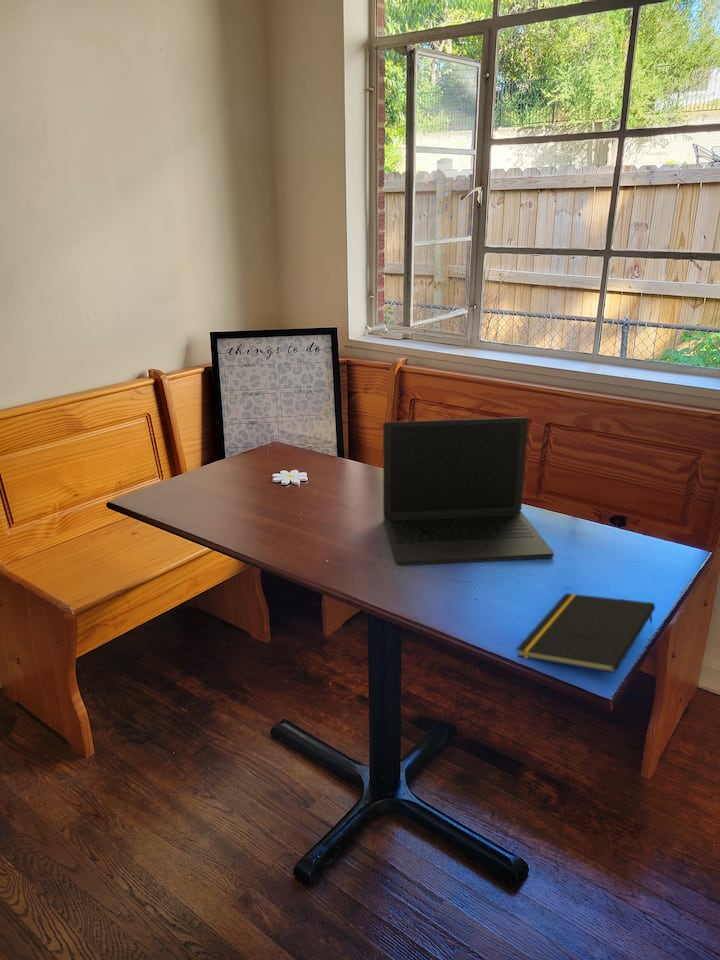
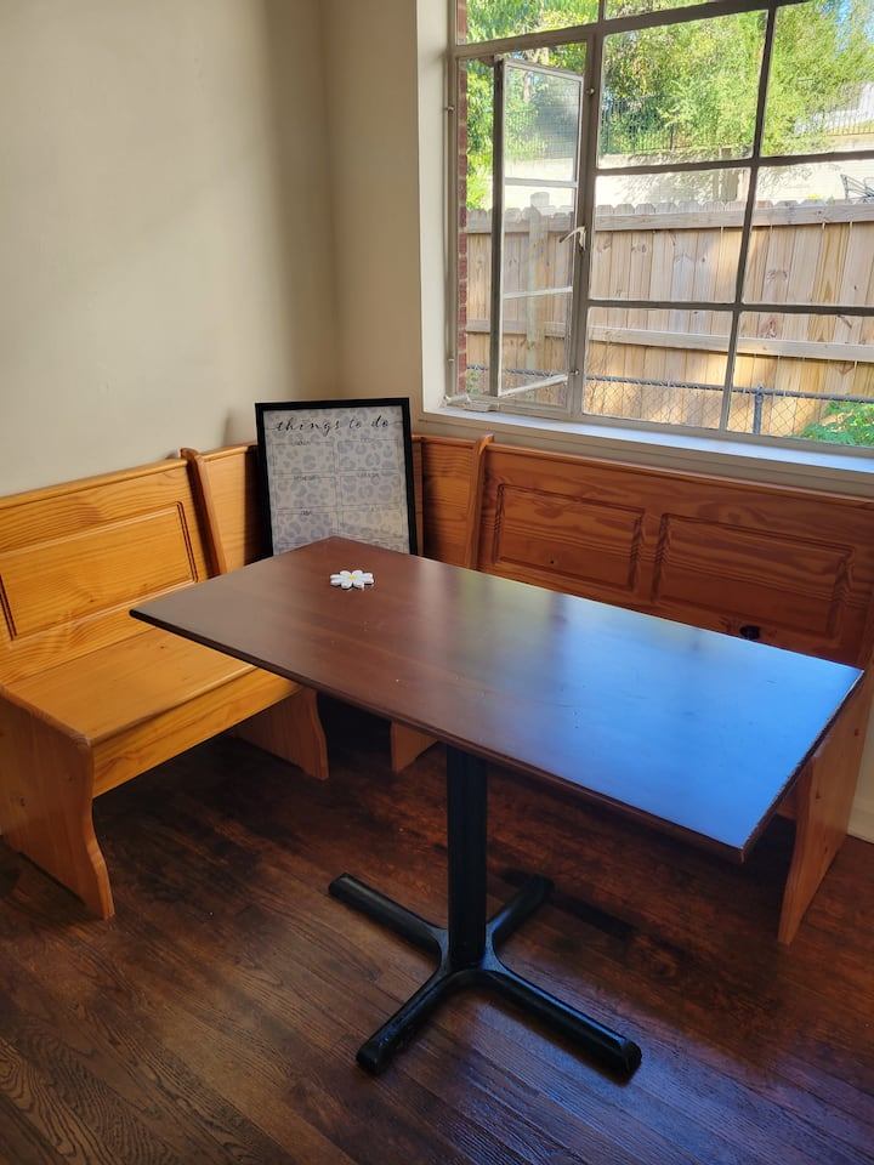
- notepad (587, 628)
- laptop (465, 487)
